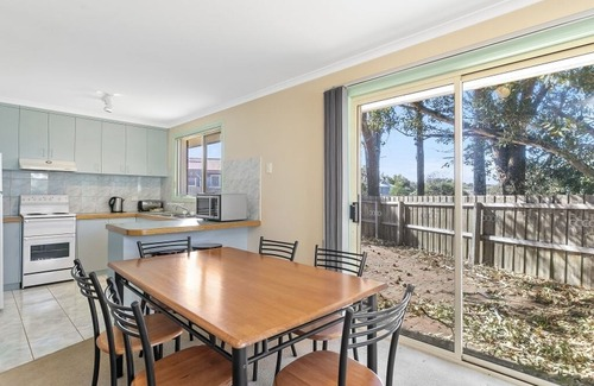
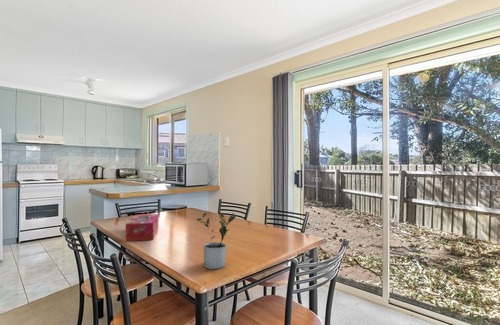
+ potted plant (213, 237)
+ tissue box (143, 226)
